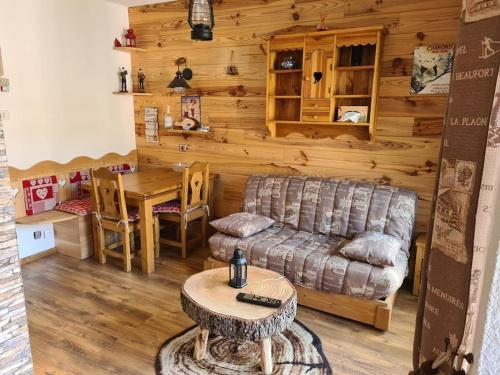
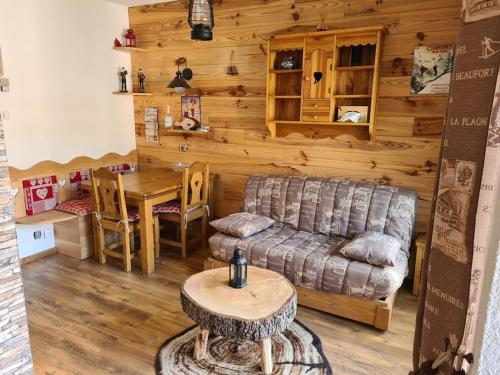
- remote control (258, 300)
